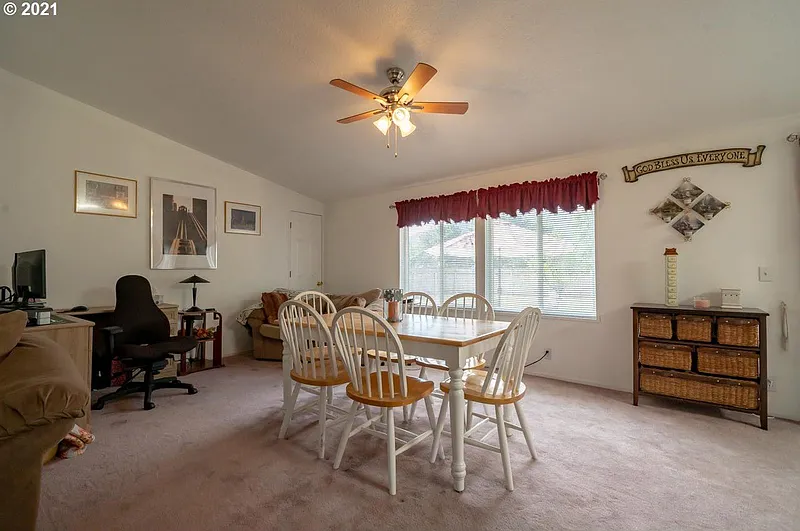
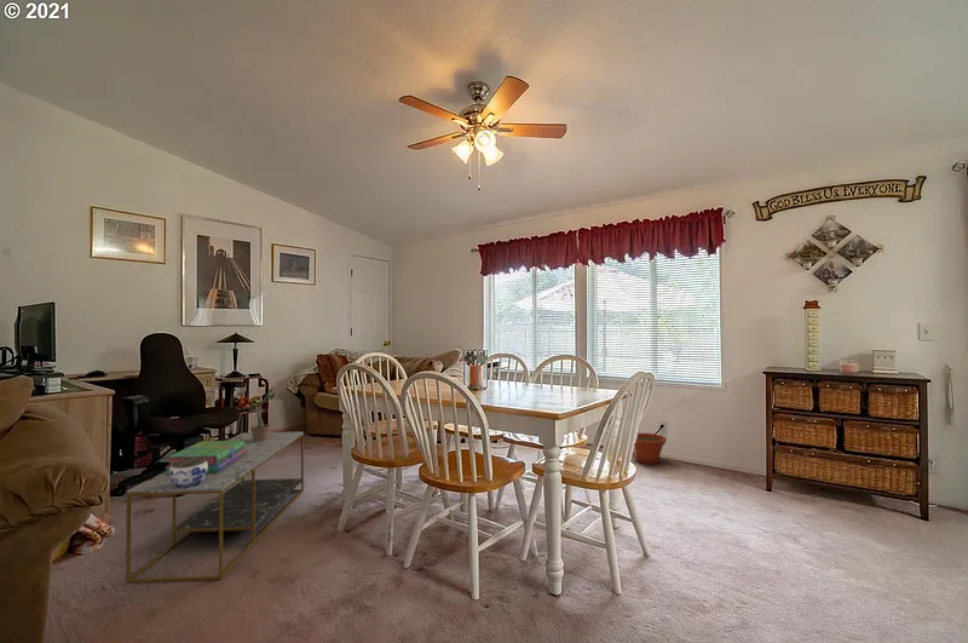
+ jar (189, 471)
+ stack of books (208, 455)
+ coffee table (234, 490)
+ plant pot (647, 448)
+ potted plant (258, 413)
